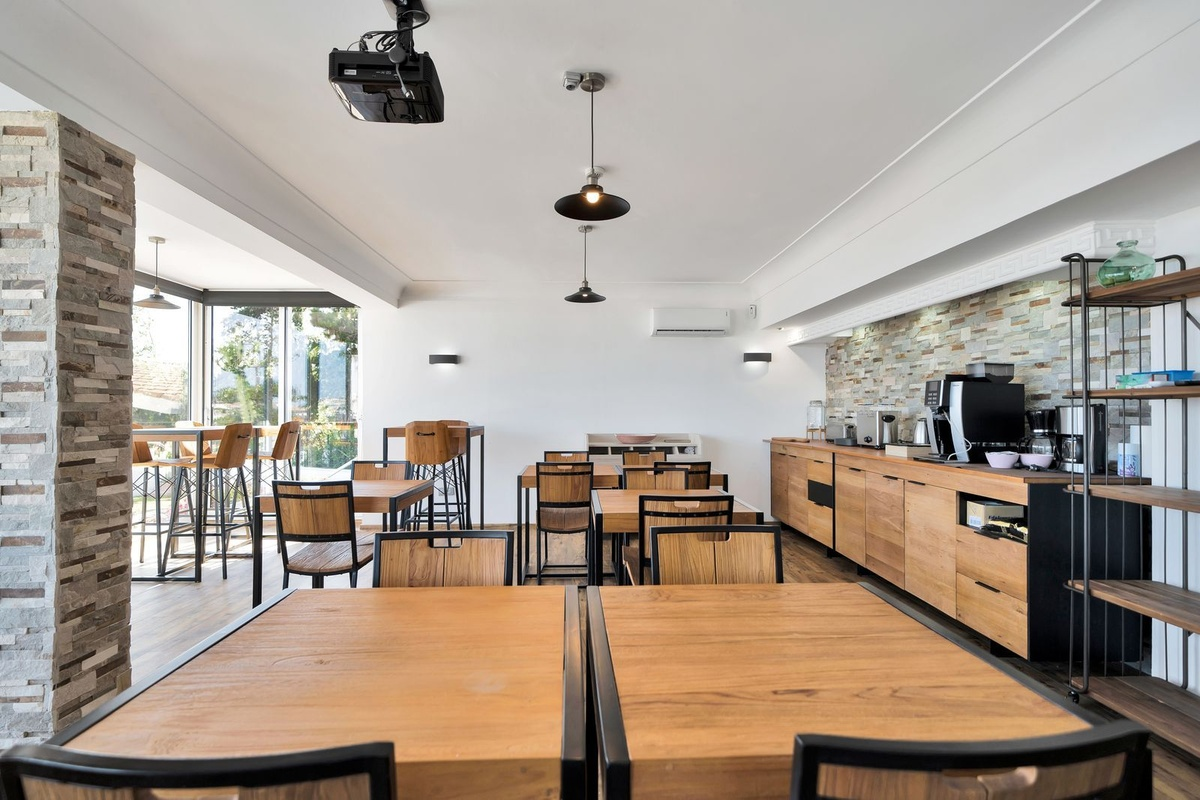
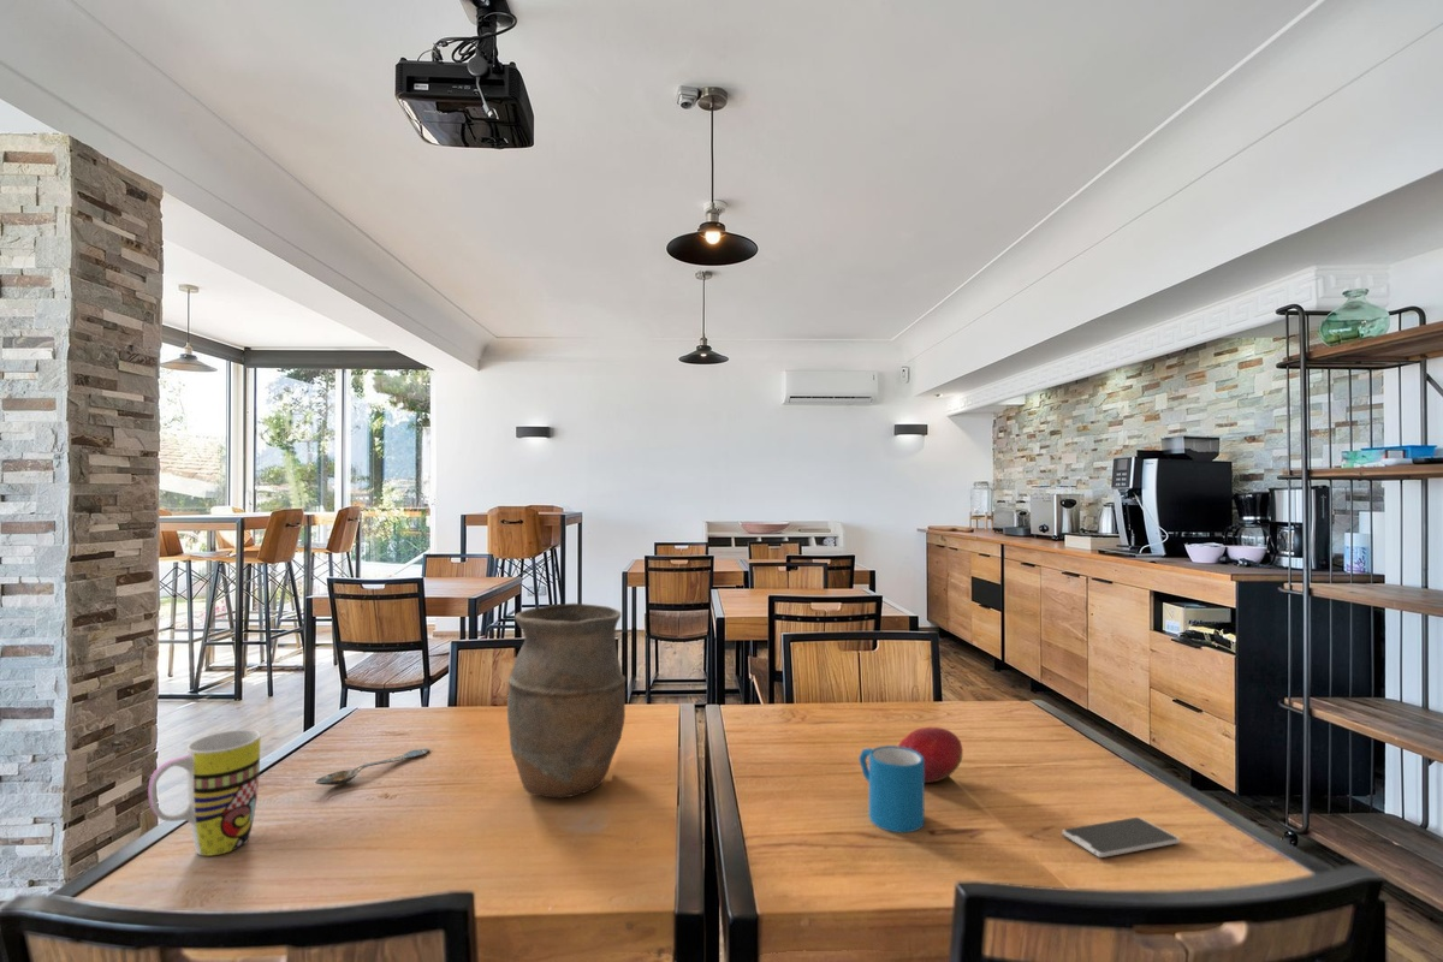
+ smartphone (1120, 836)
+ spoon (376, 764)
+ mug (206, 797)
+ fruit (930, 753)
+ mug (886, 783)
+ vase (568, 697)
